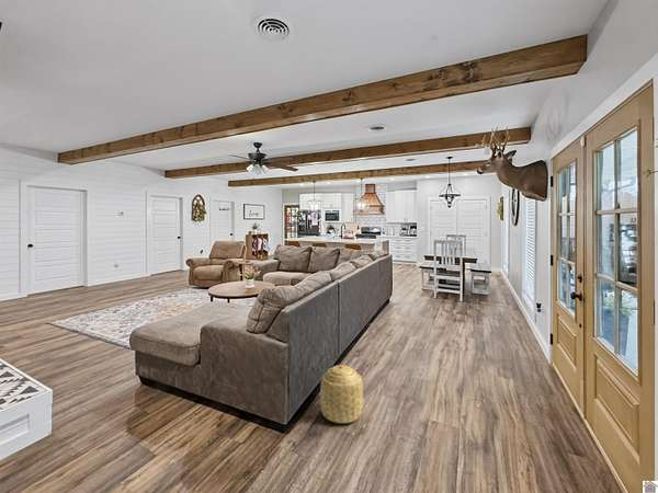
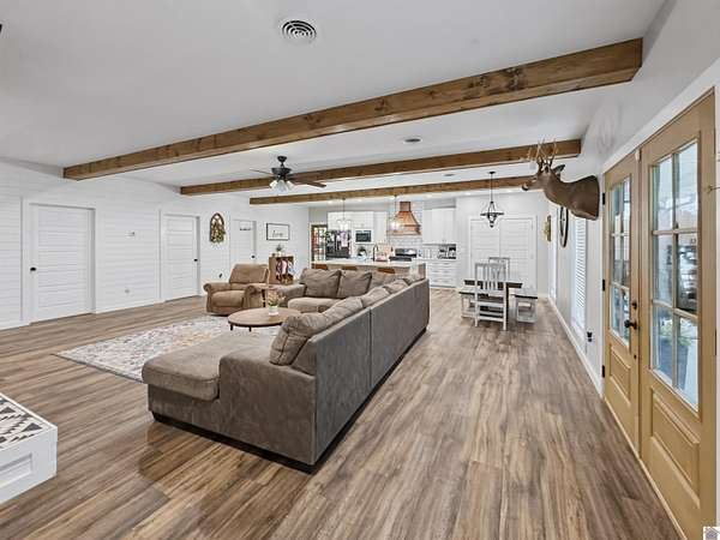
- basket (341, 389)
